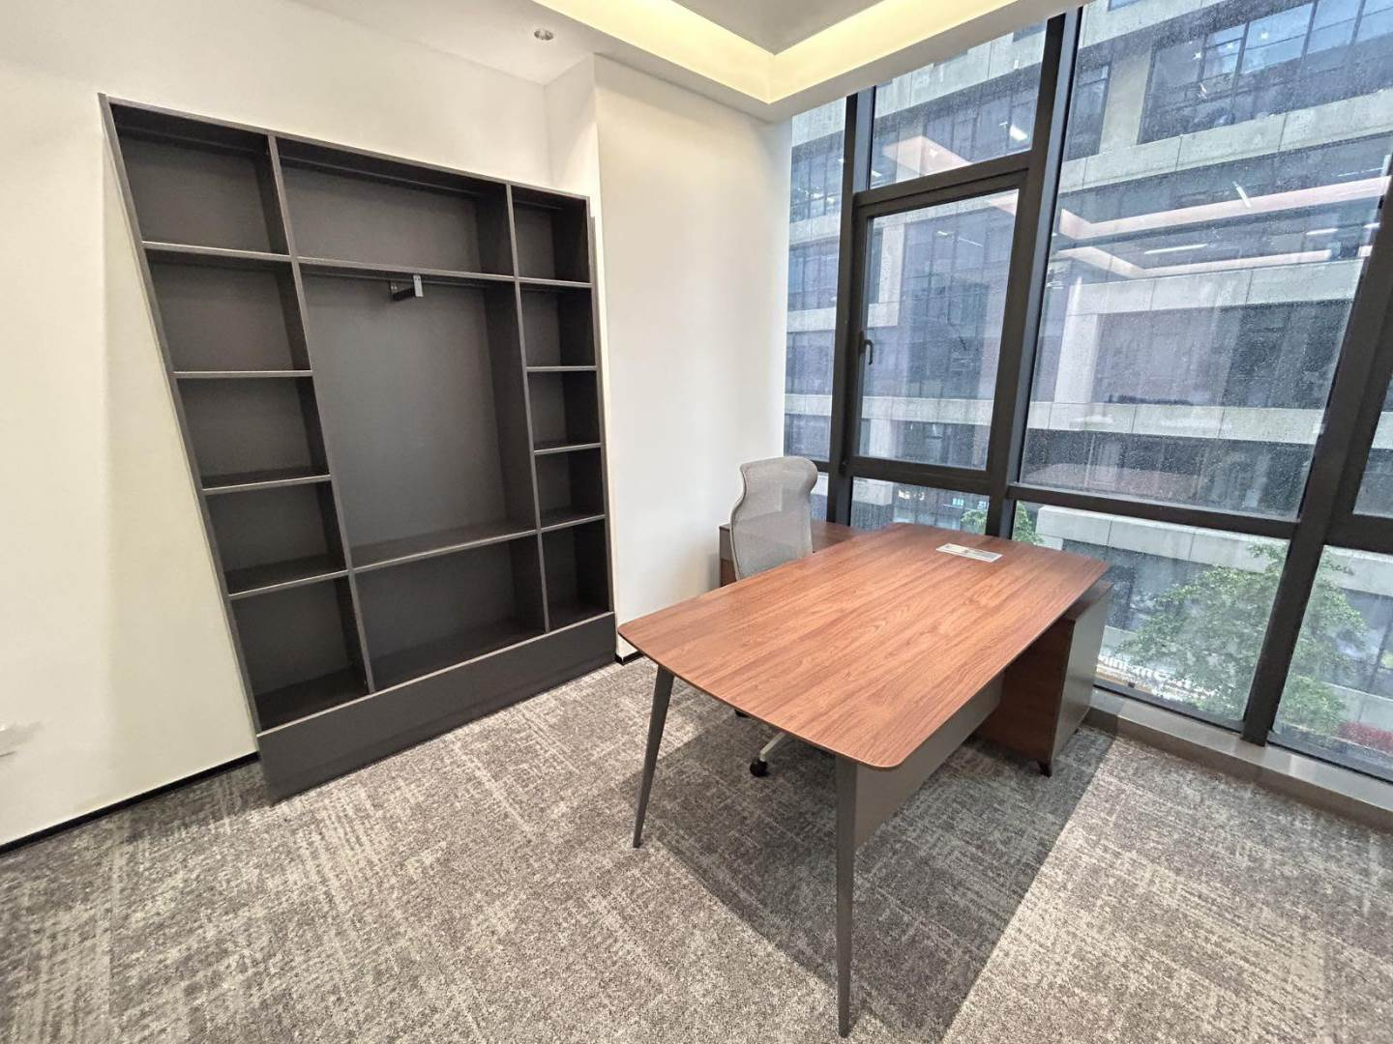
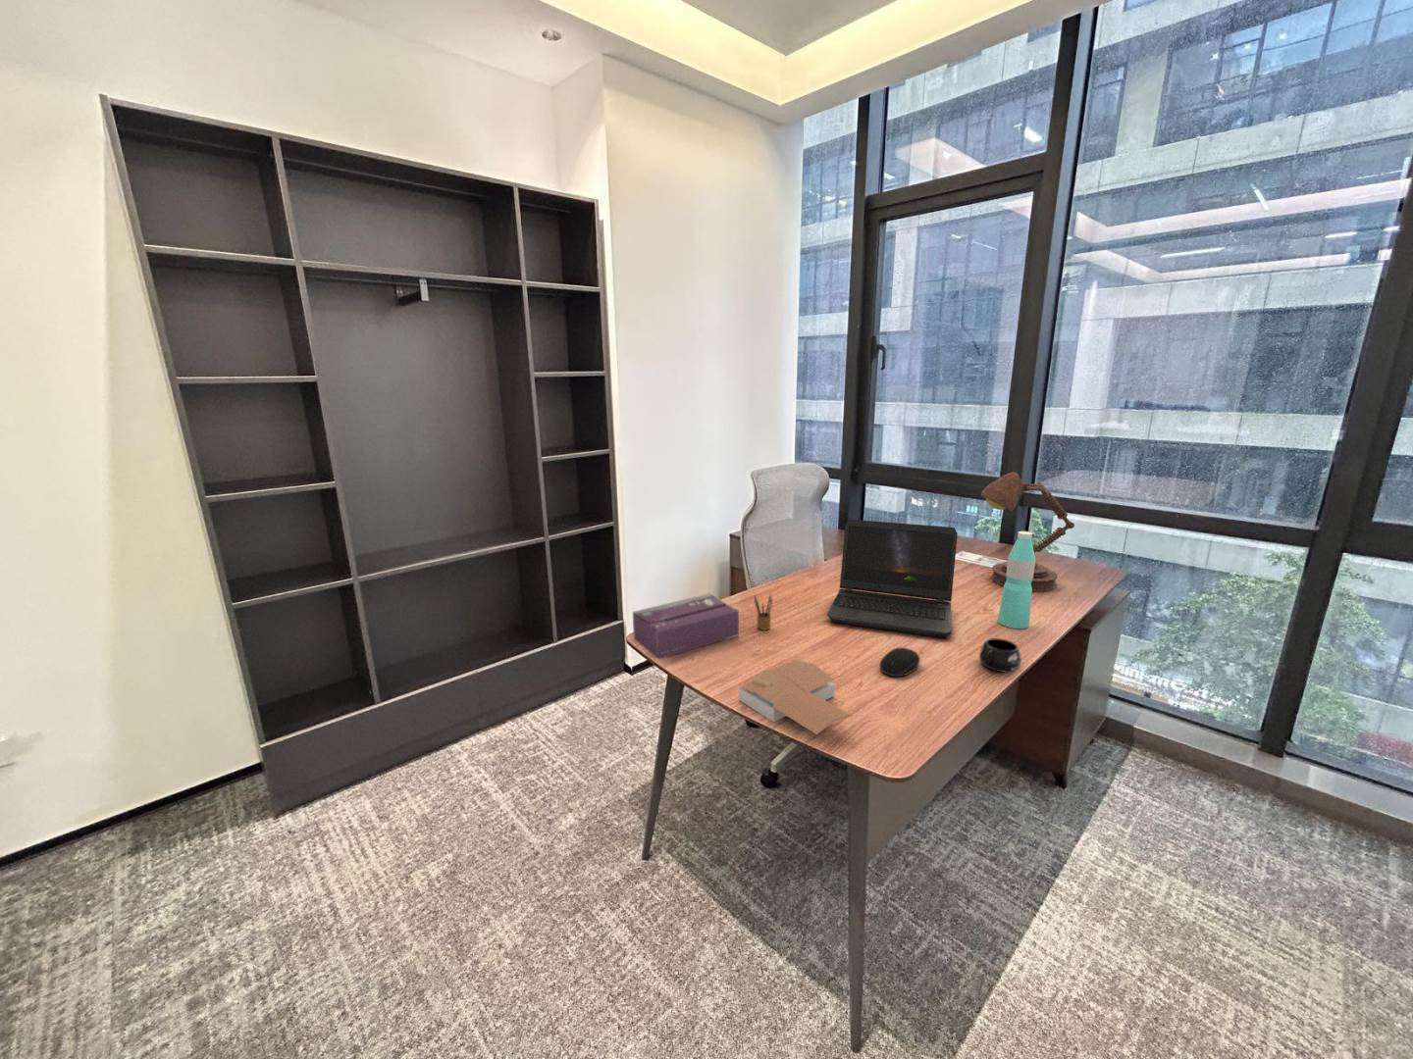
+ computer mouse (900, 660)
+ water bottle (1018, 578)
+ tissue box (685, 624)
+ mug (997, 656)
+ book (803, 697)
+ pencil box (763, 611)
+ desk lamp (1035, 544)
+ laptop computer (893, 574)
